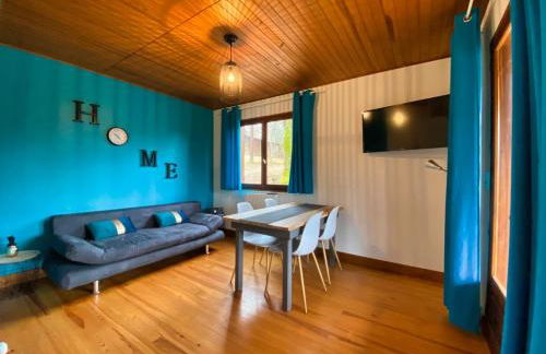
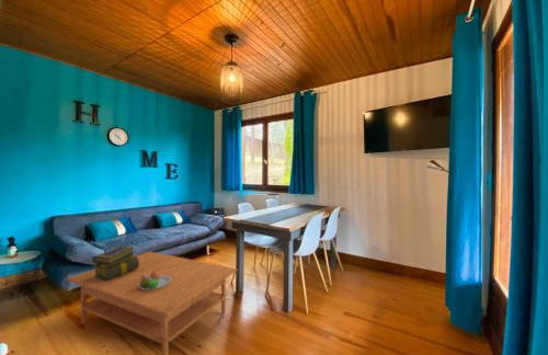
+ coffee table (156, 295)
+ stack of books (115, 261)
+ fruit bowl (153, 278)
